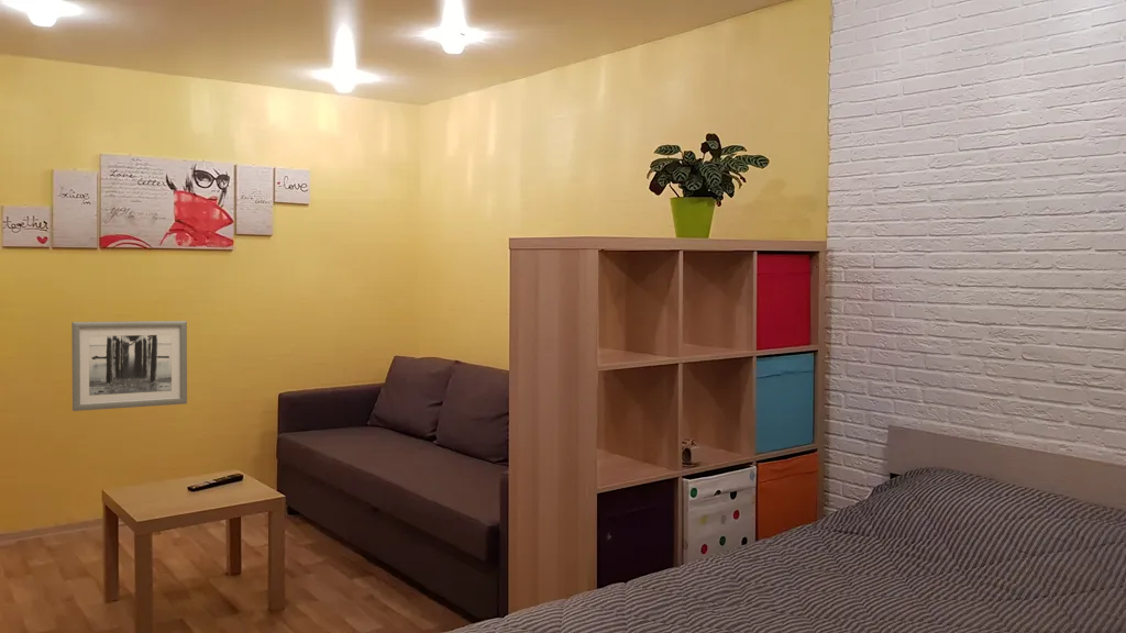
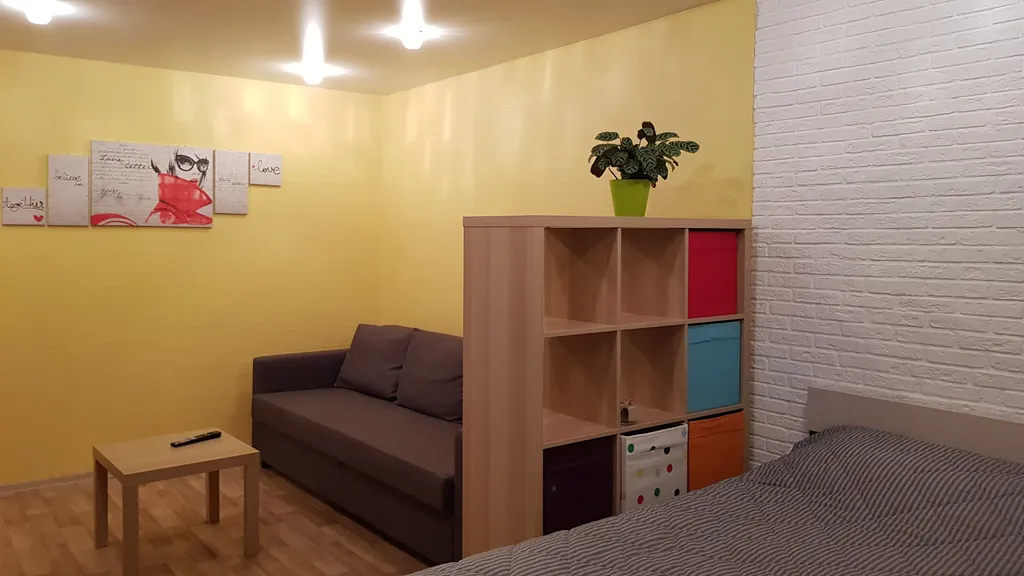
- wall art (131, 364)
